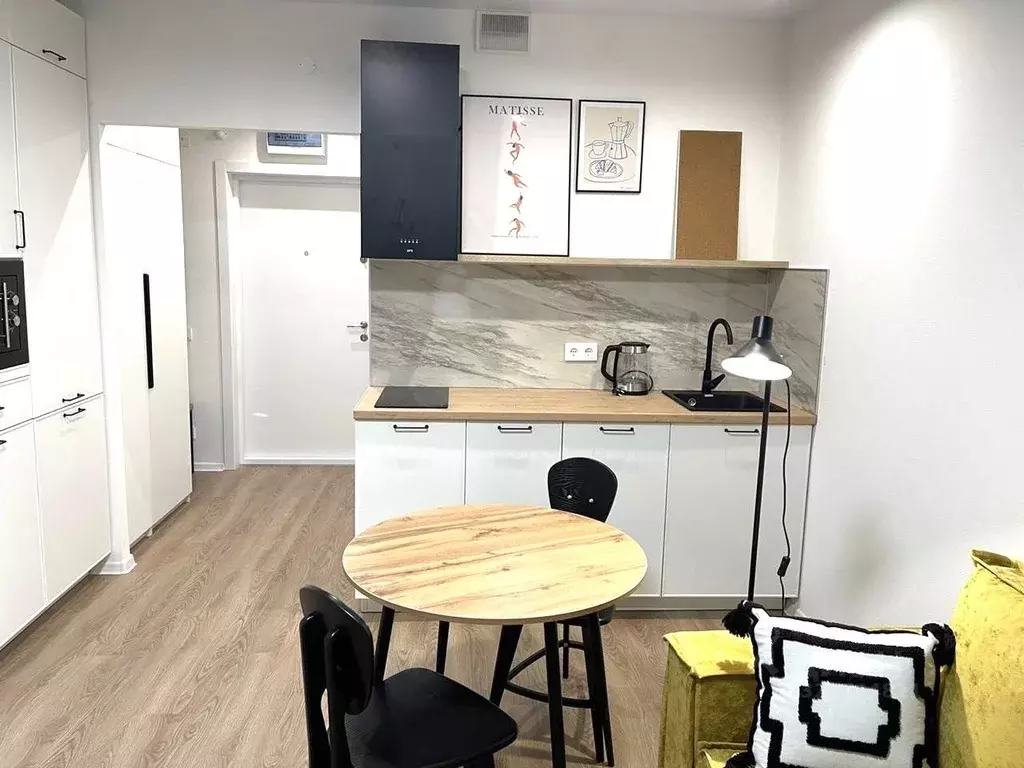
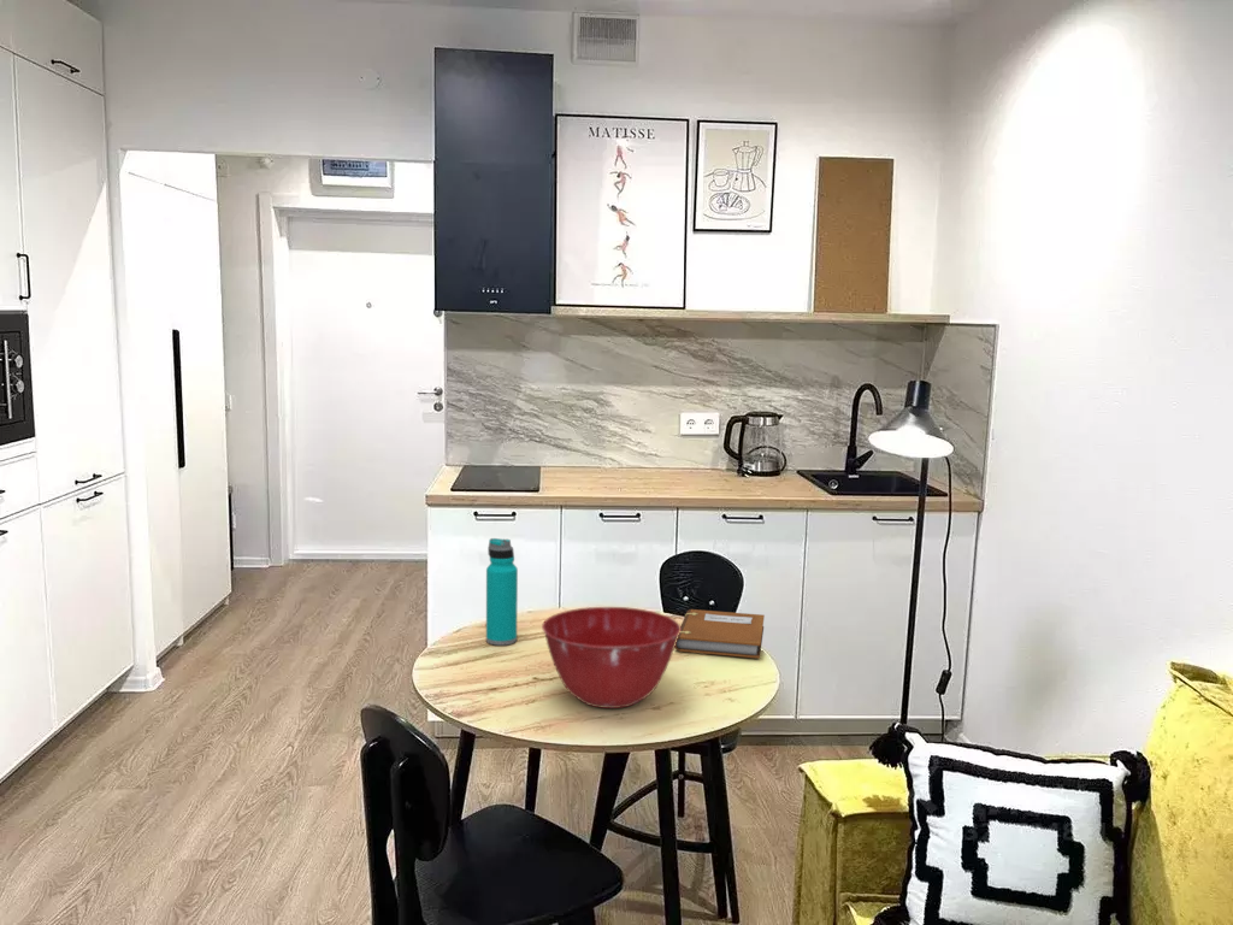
+ mixing bowl (610, 660)
+ water bottle (501, 590)
+ notebook (720, 631)
